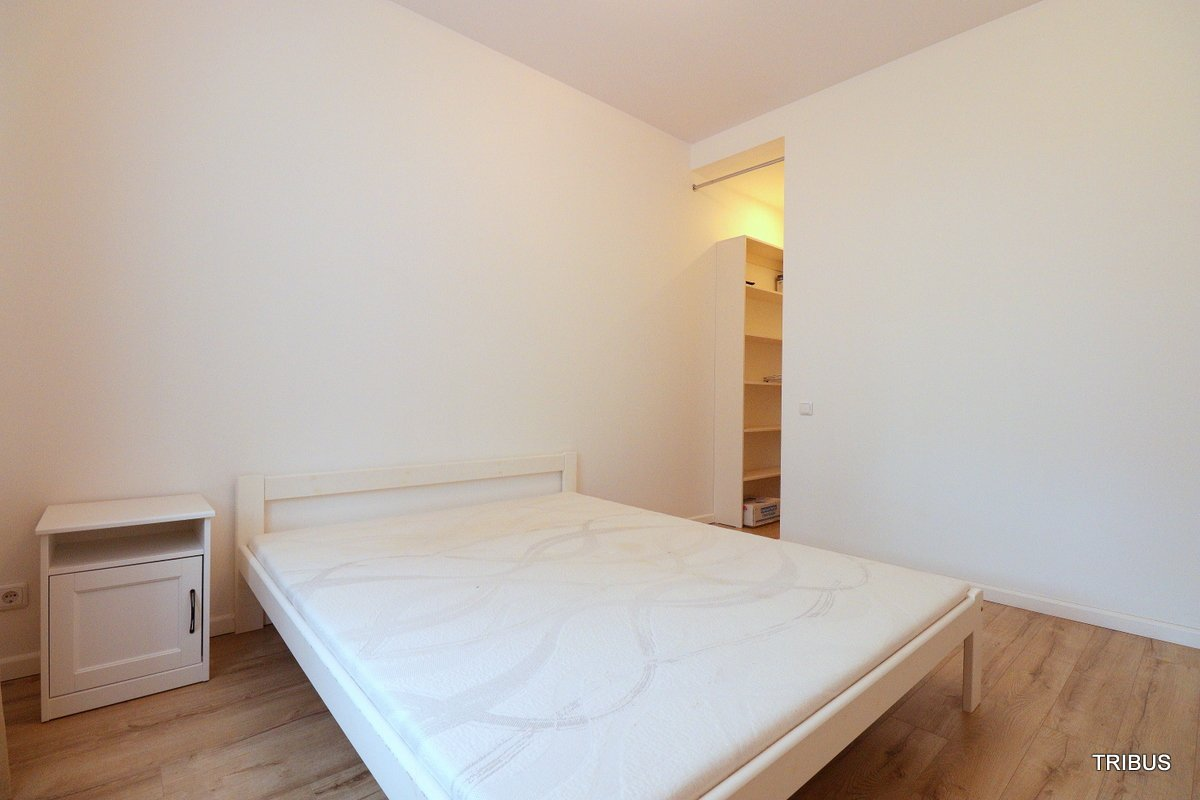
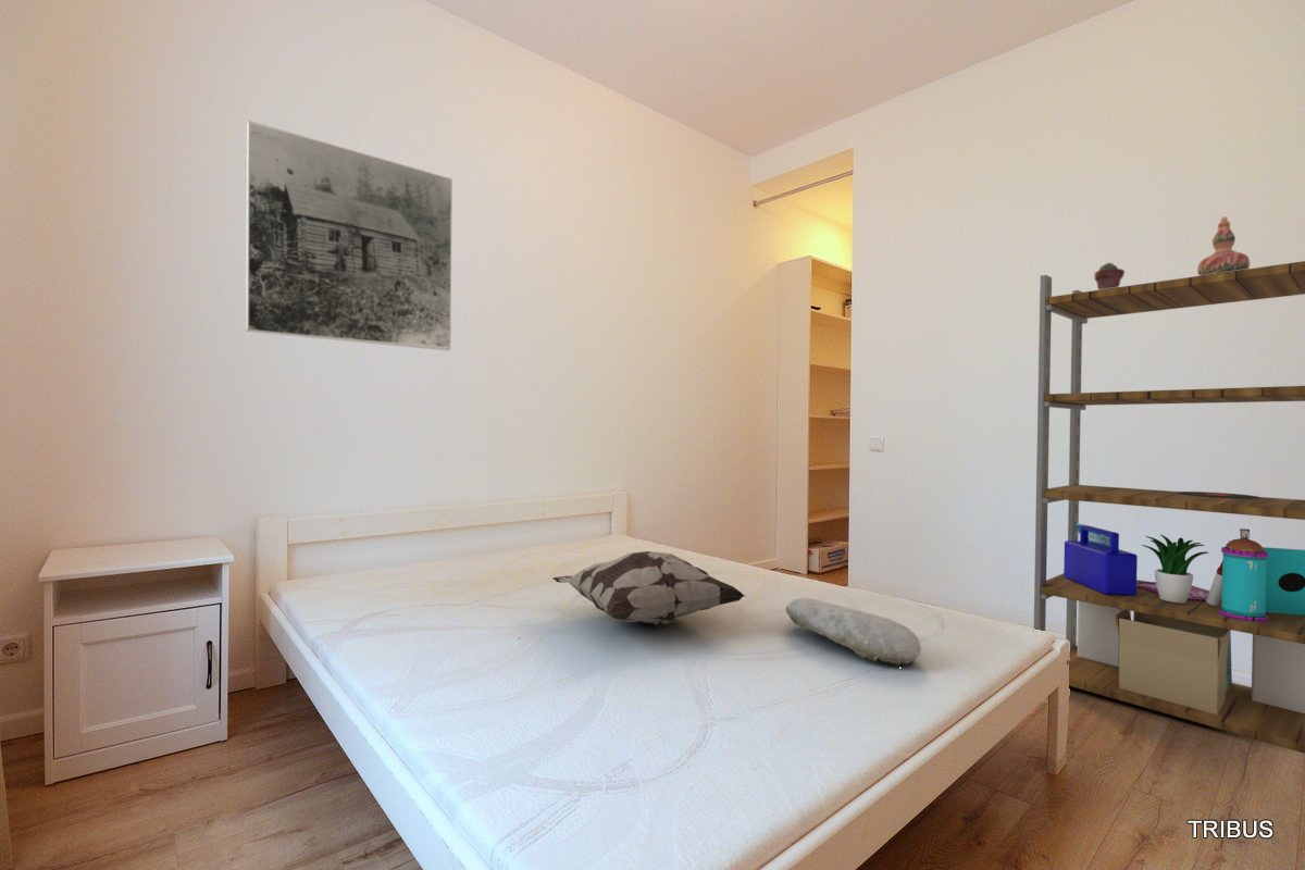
+ decorative vase (1223, 250)
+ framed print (358, 247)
+ potted succulent (1108, 277)
+ shelving unit (1183, 492)
+ cushion (847, 624)
+ decorative pillow (643, 586)
